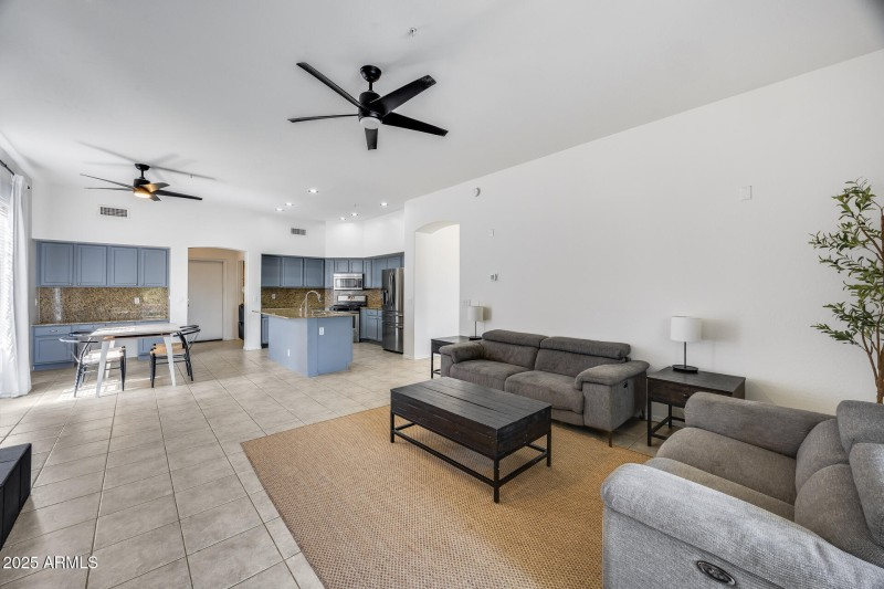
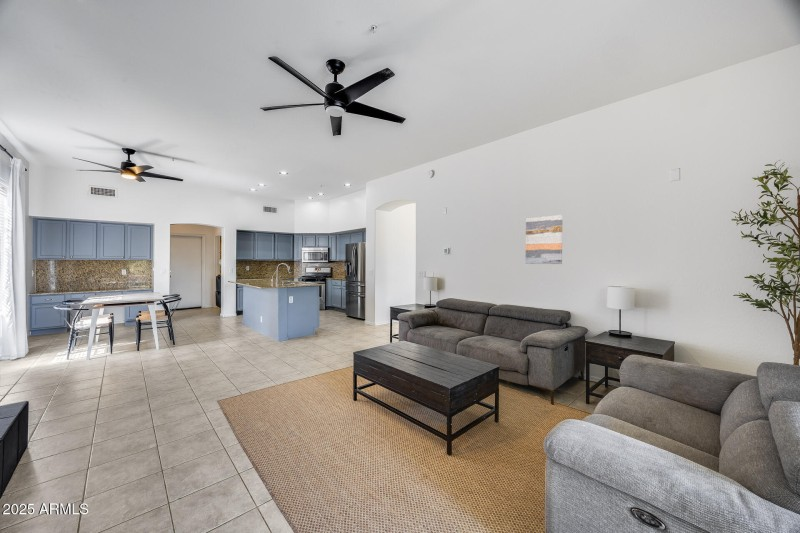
+ wall art (543, 240)
